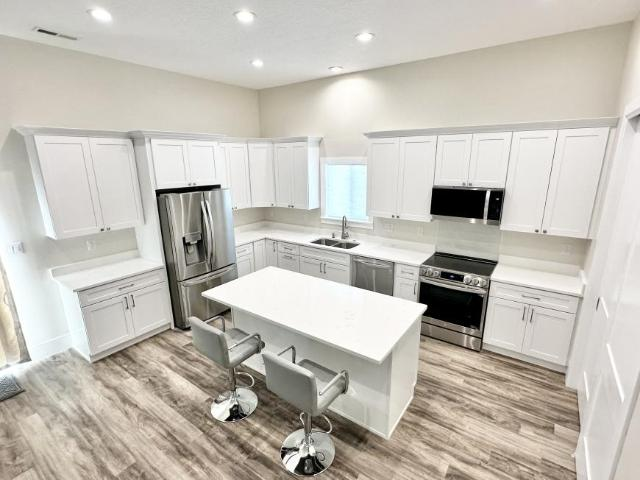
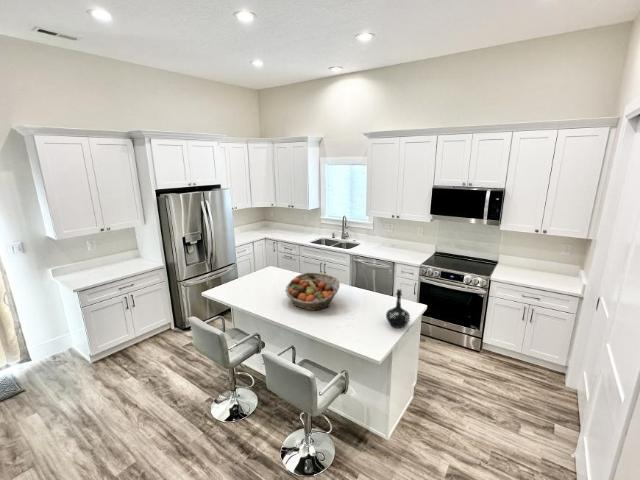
+ fruit basket (312, 290)
+ bottle (398, 307)
